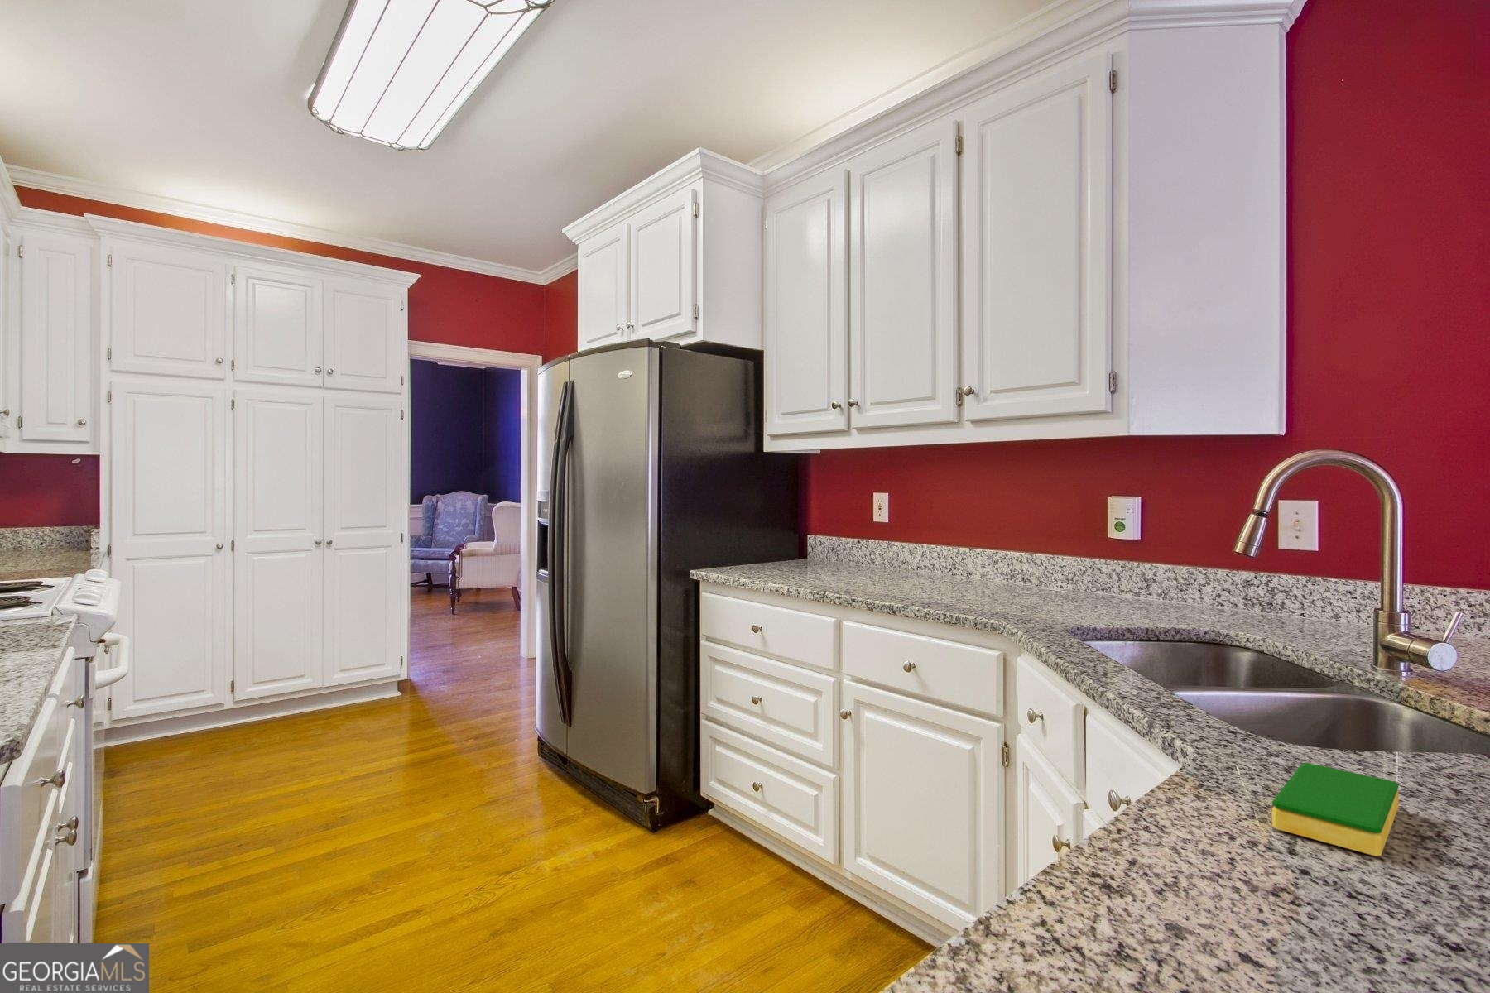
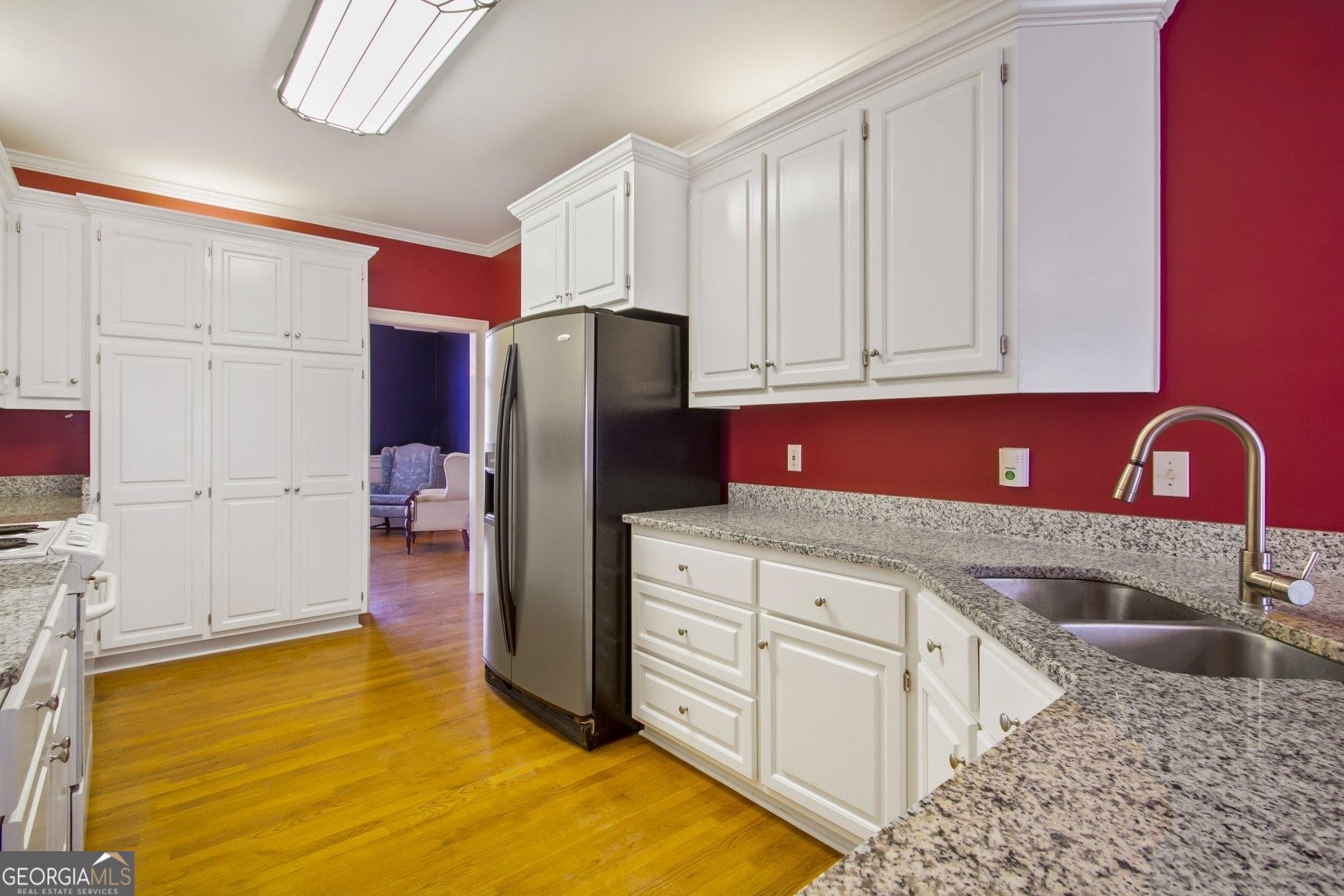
- dish sponge (1337, 805)
